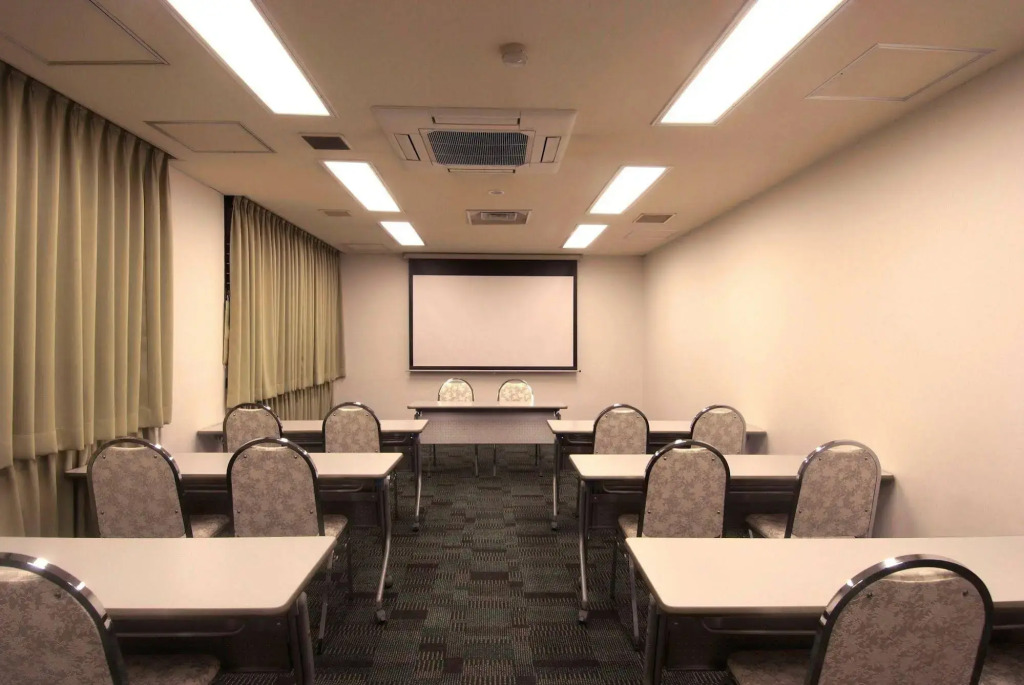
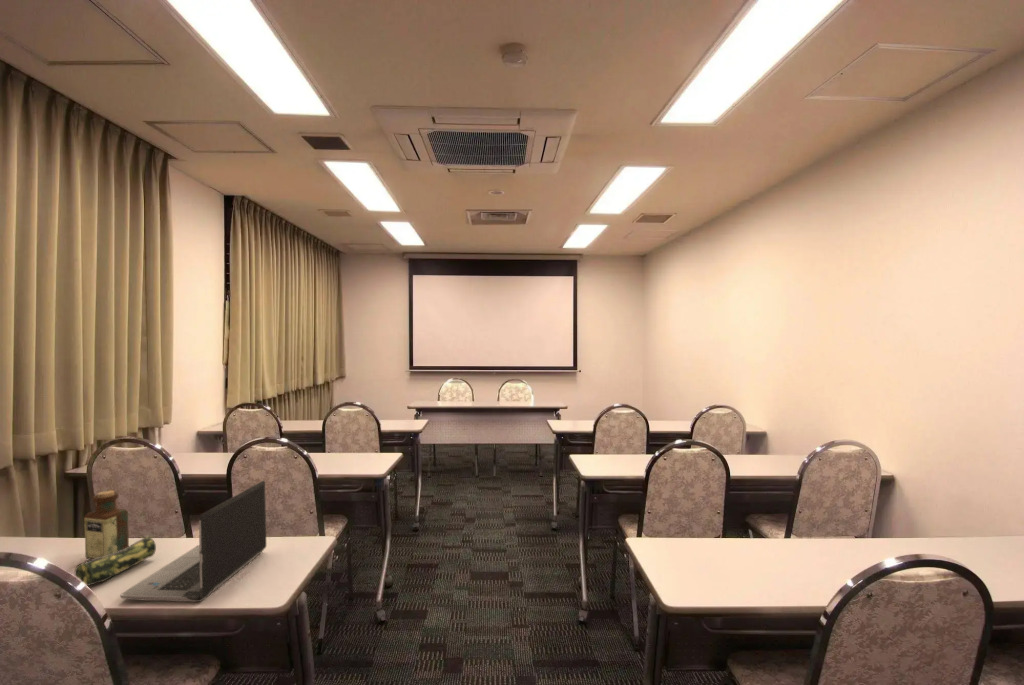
+ bottle (106, 524)
+ laptop computer (199, 535)
+ pencil case (119, 560)
